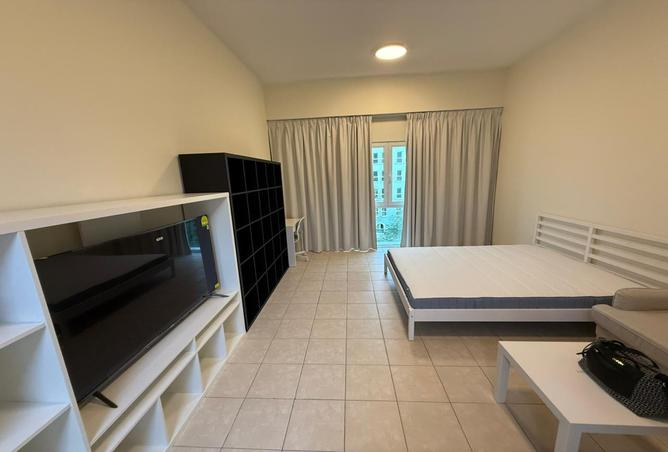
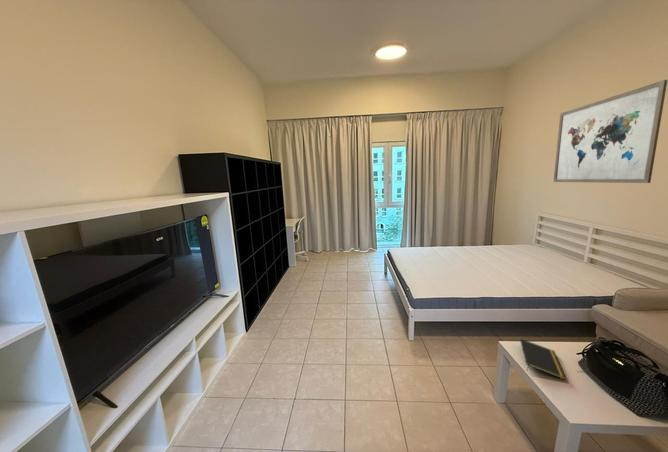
+ notepad (540, 357)
+ wall art (597, 142)
